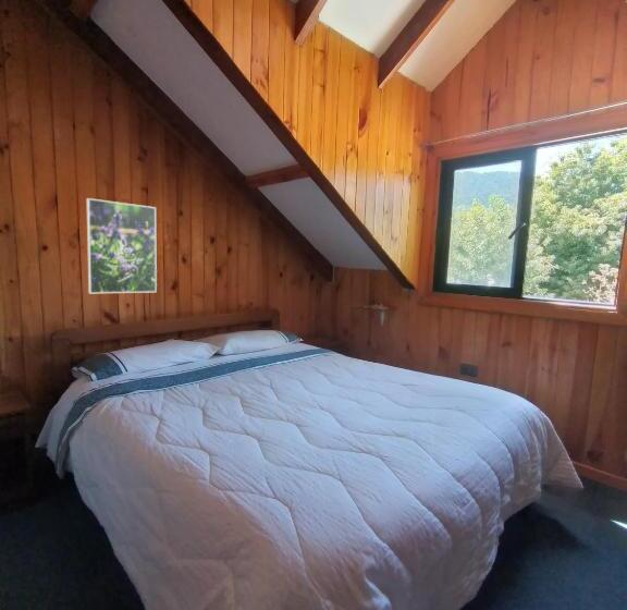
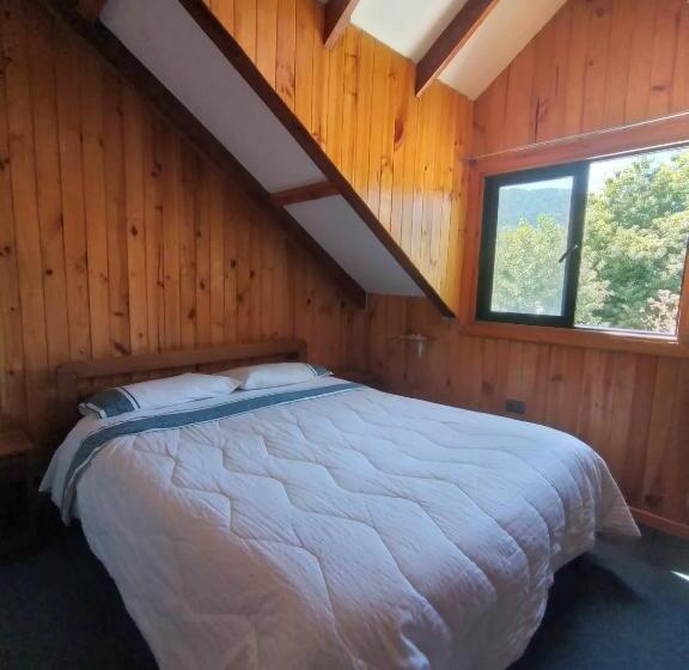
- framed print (123, 248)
